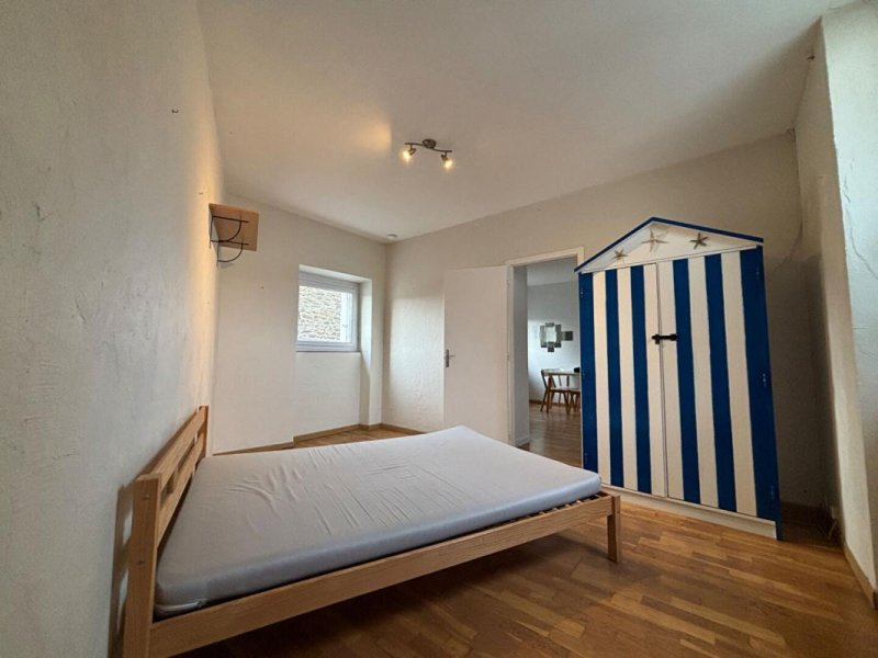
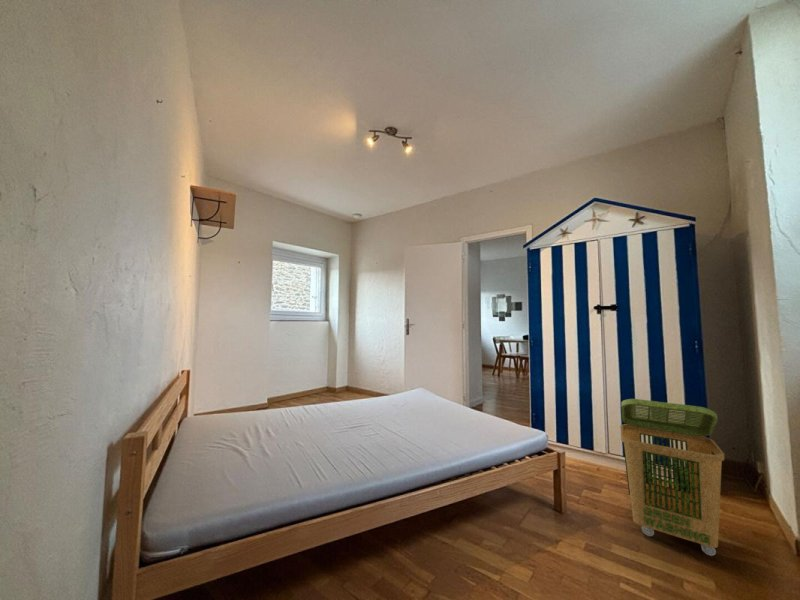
+ laundry basket (667, 466)
